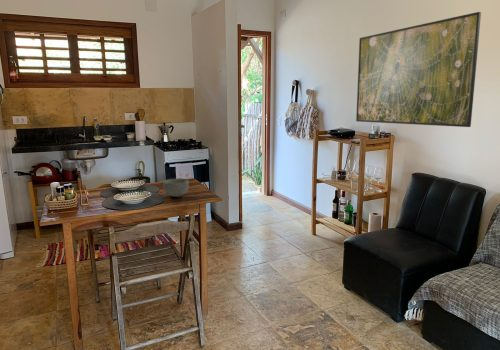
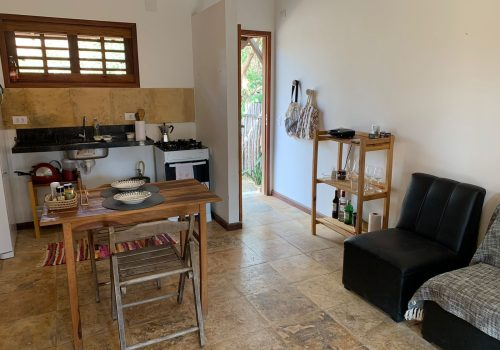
- bowl (176, 188)
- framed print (407, 76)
